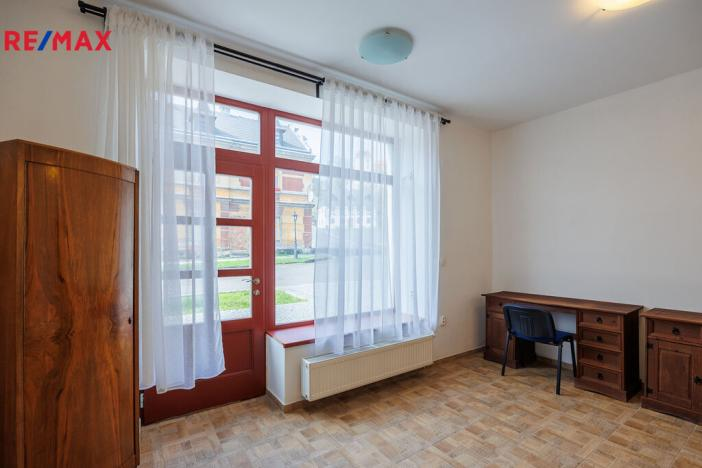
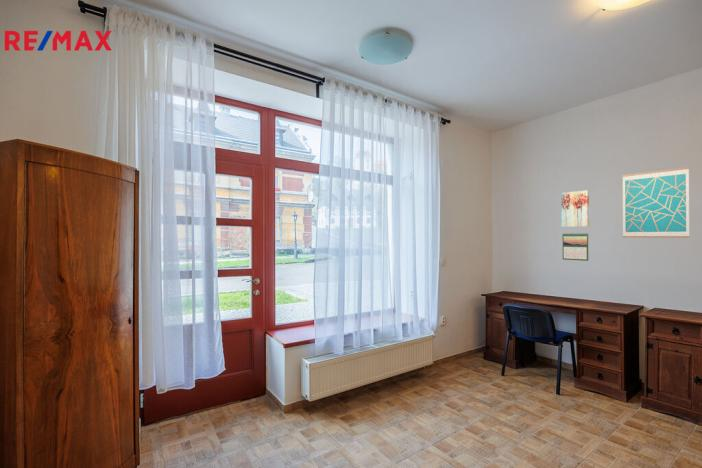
+ calendar (575, 246)
+ wall art (574, 209)
+ wall art (653, 204)
